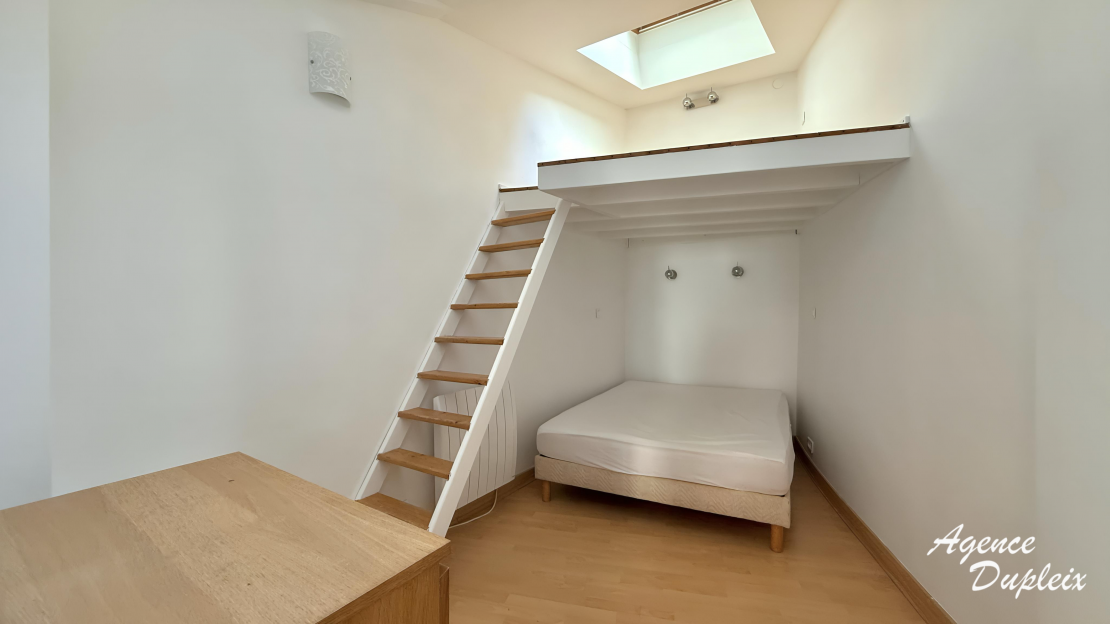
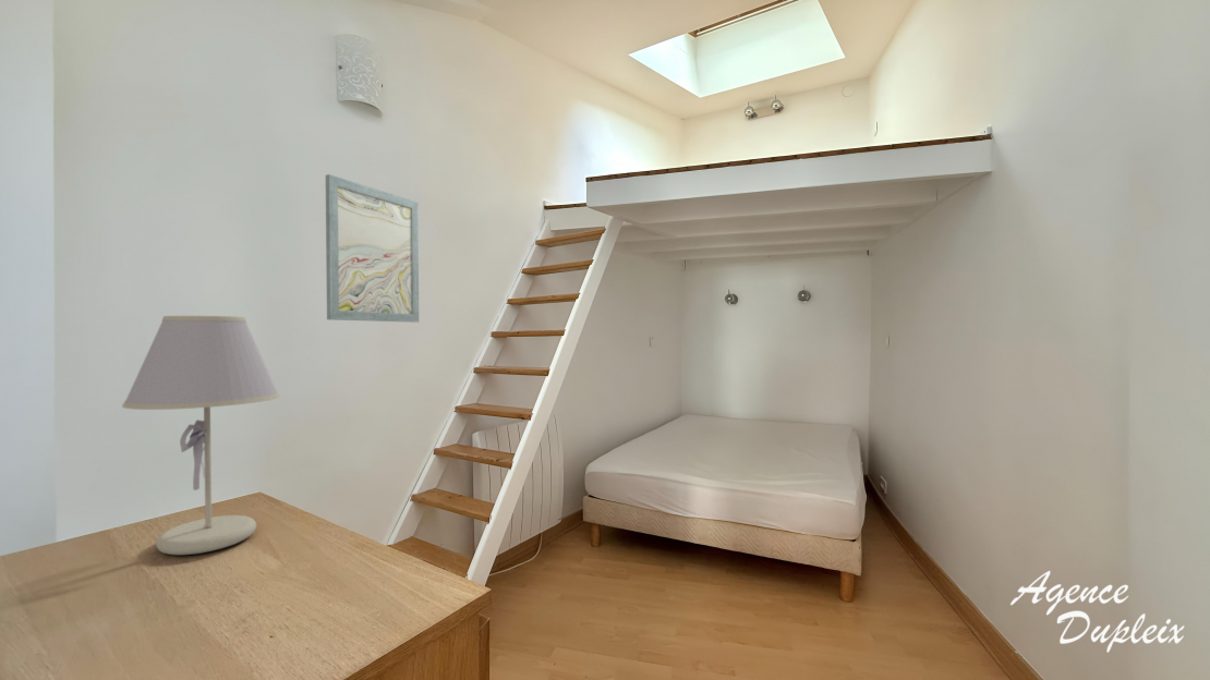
+ table lamp (207, 428)
+ wall art (376, 255)
